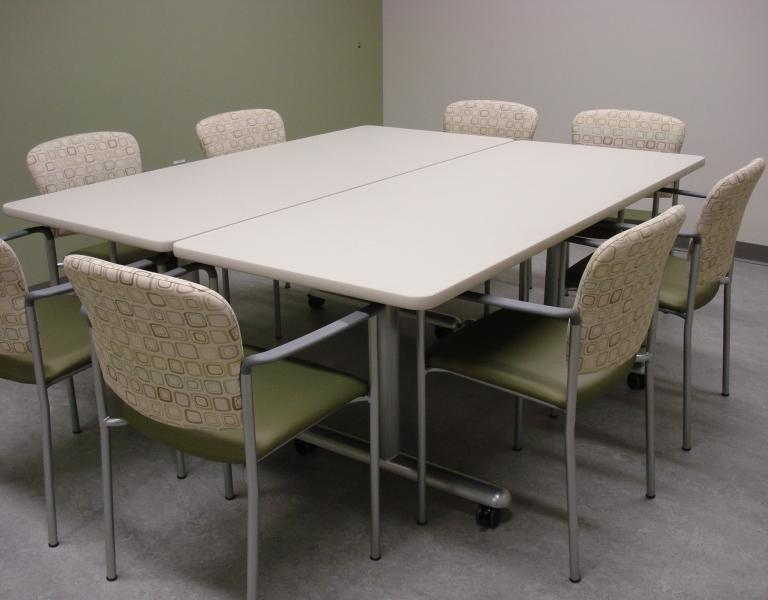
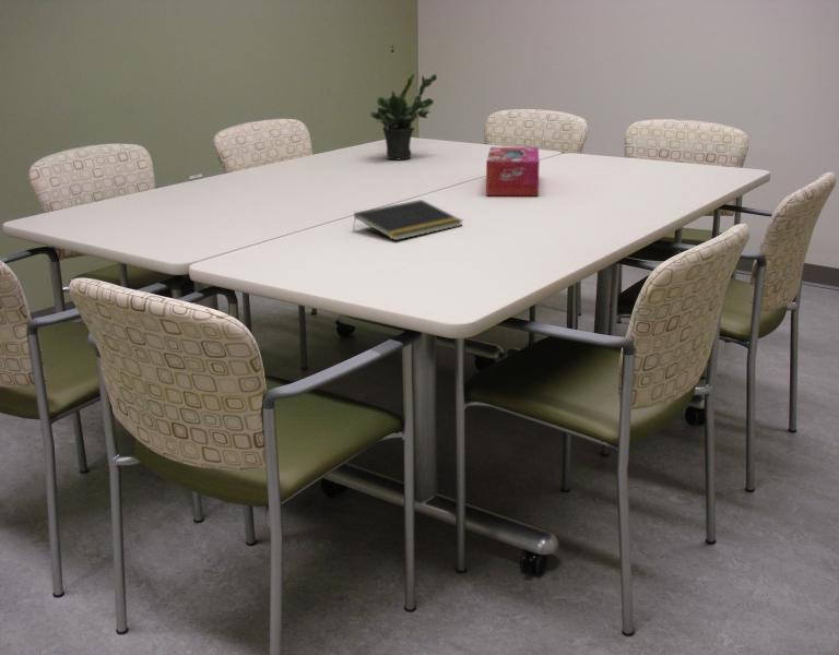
+ notepad (409, 218)
+ tissue box (512, 170)
+ potted plant (410, 115)
